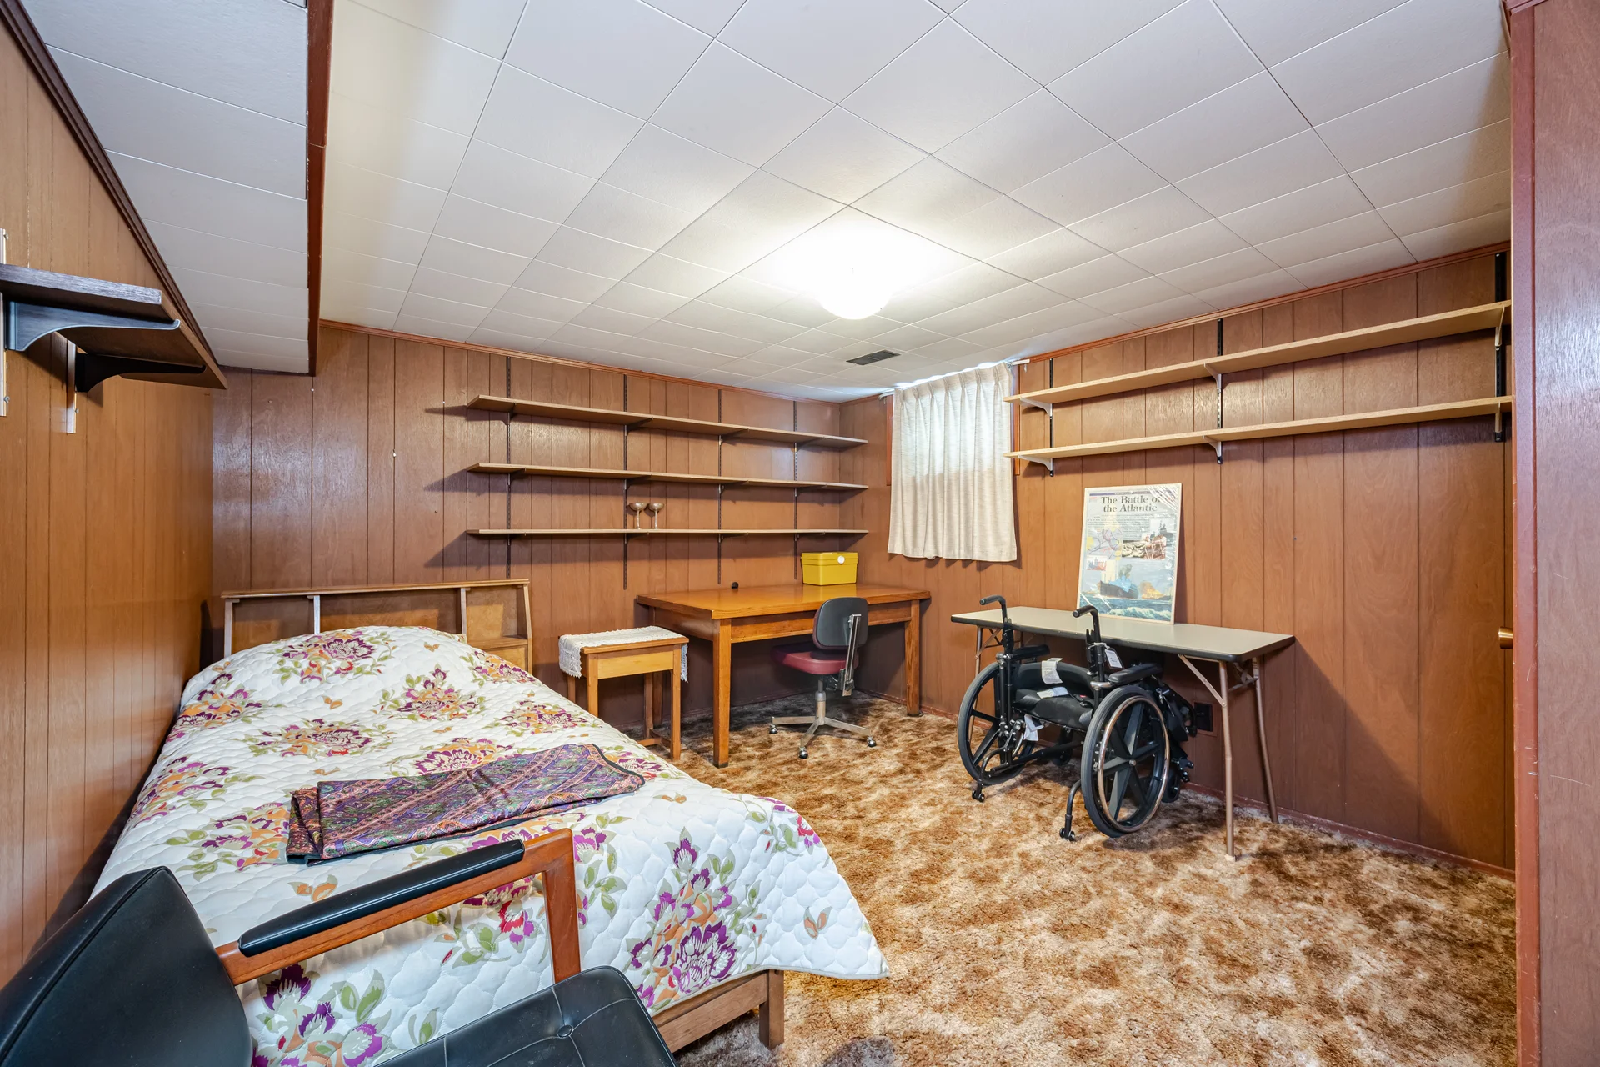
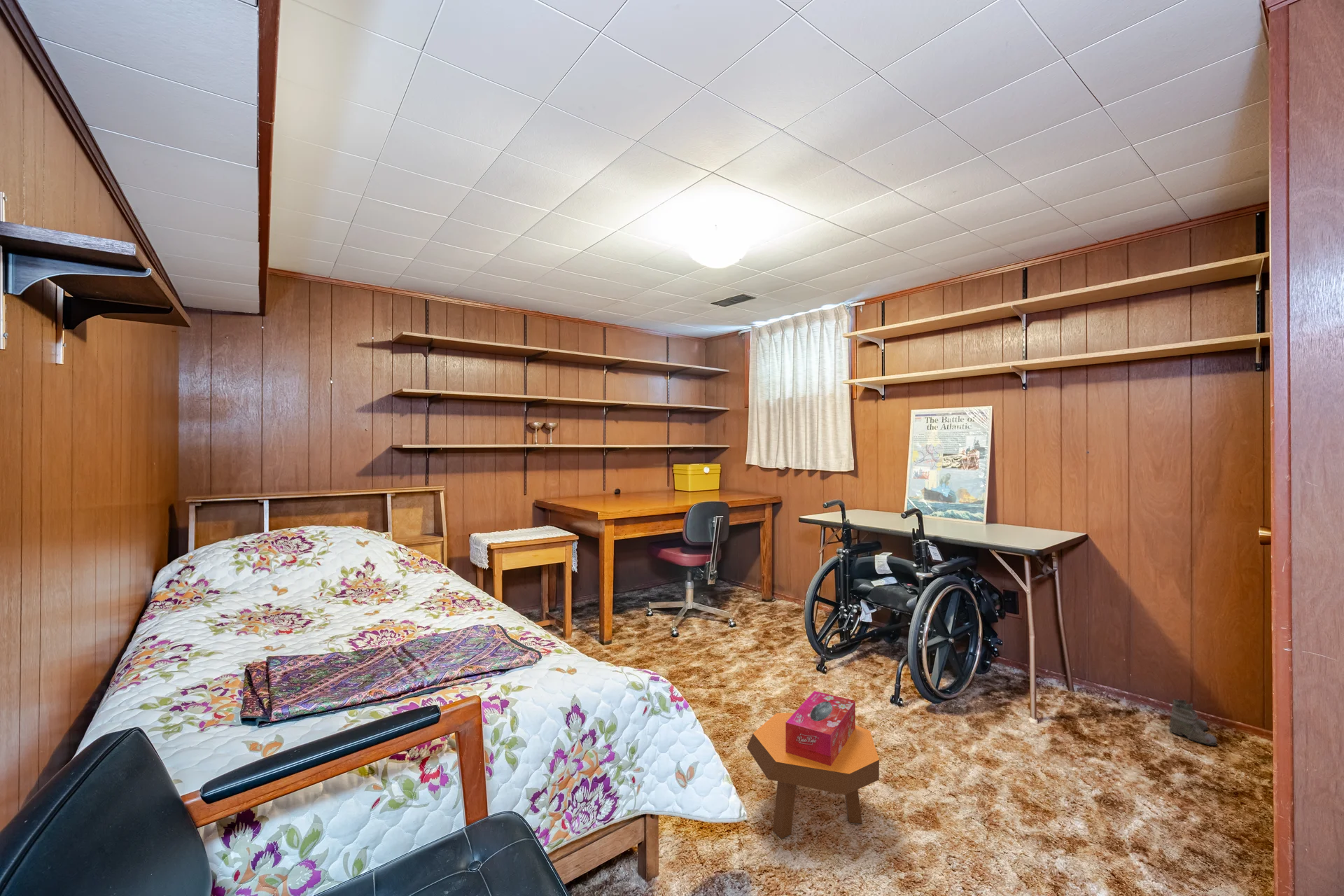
+ footstool (816, 777)
+ tissue box (822, 724)
+ boots (1191, 720)
